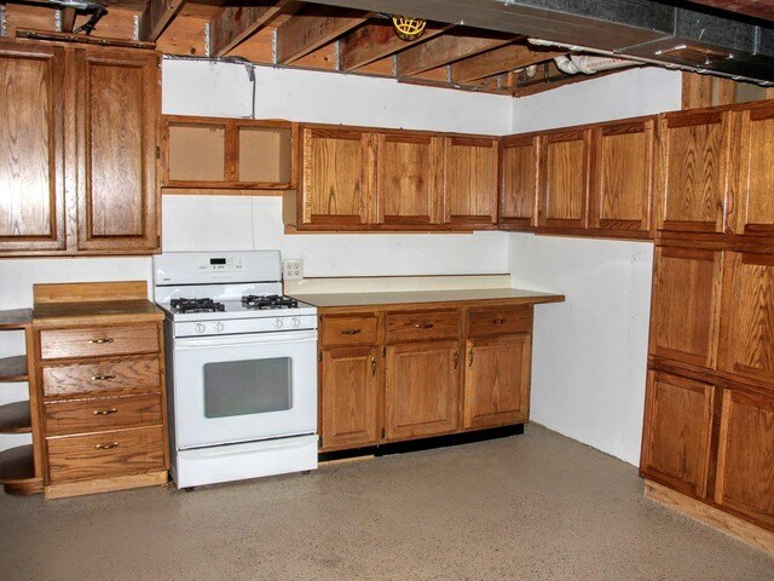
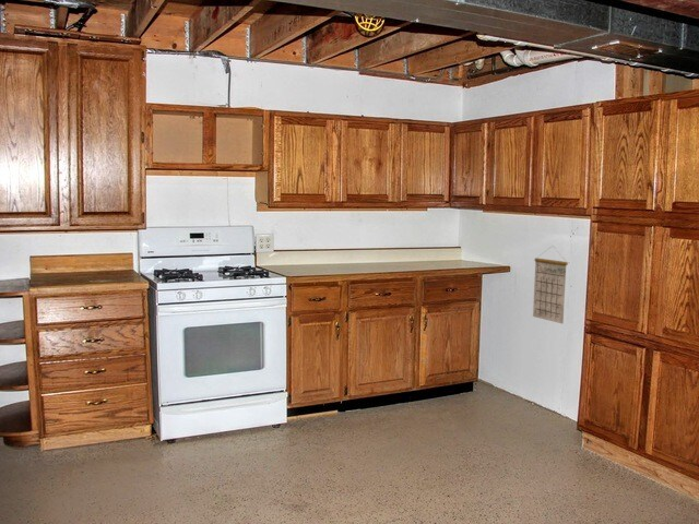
+ calendar (549, 283)
